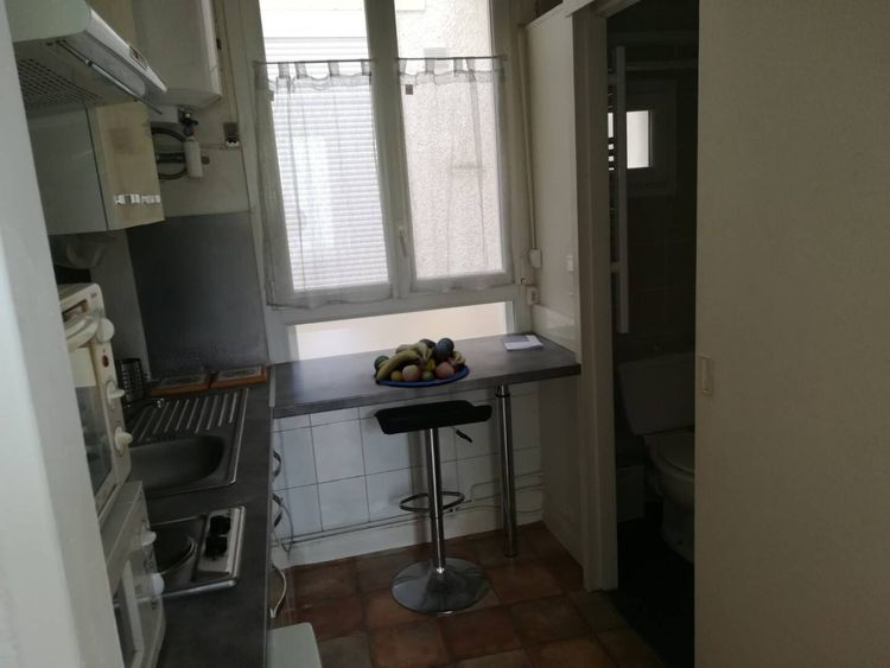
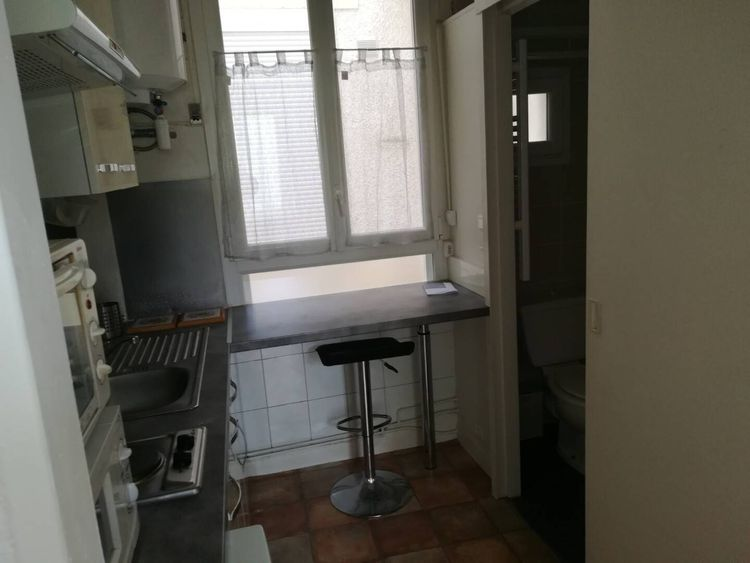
- fruit bowl (420, 357)
